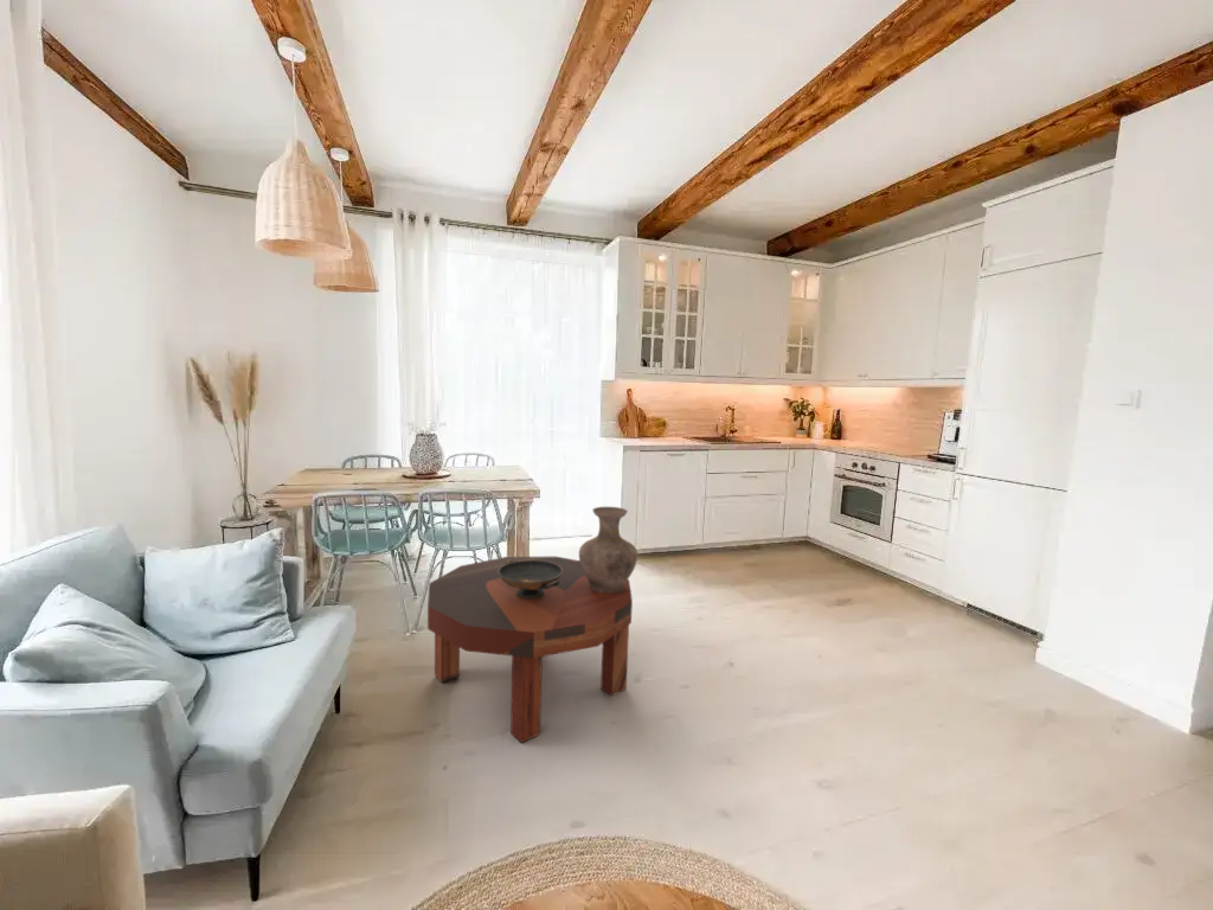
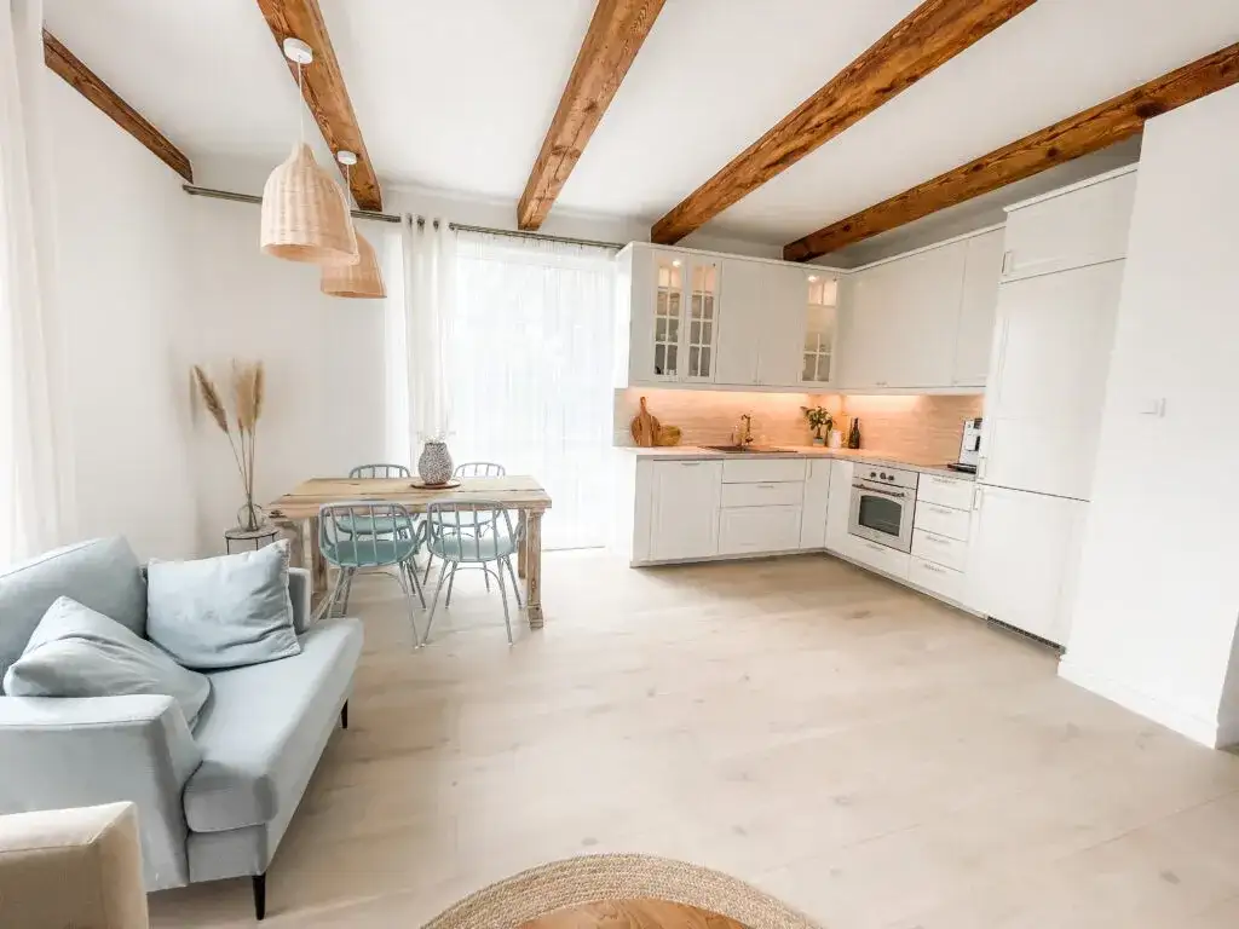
- decorative bowl (530, 581)
- coffee table (532, 635)
- vase (608, 547)
